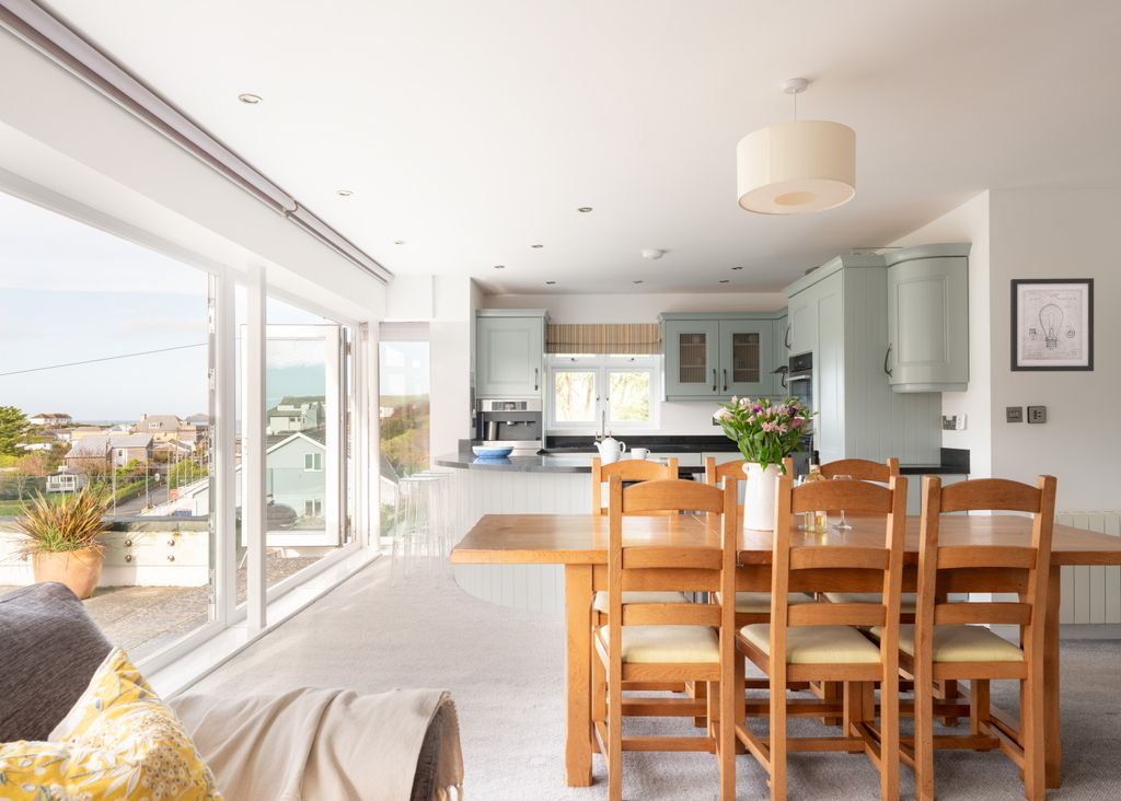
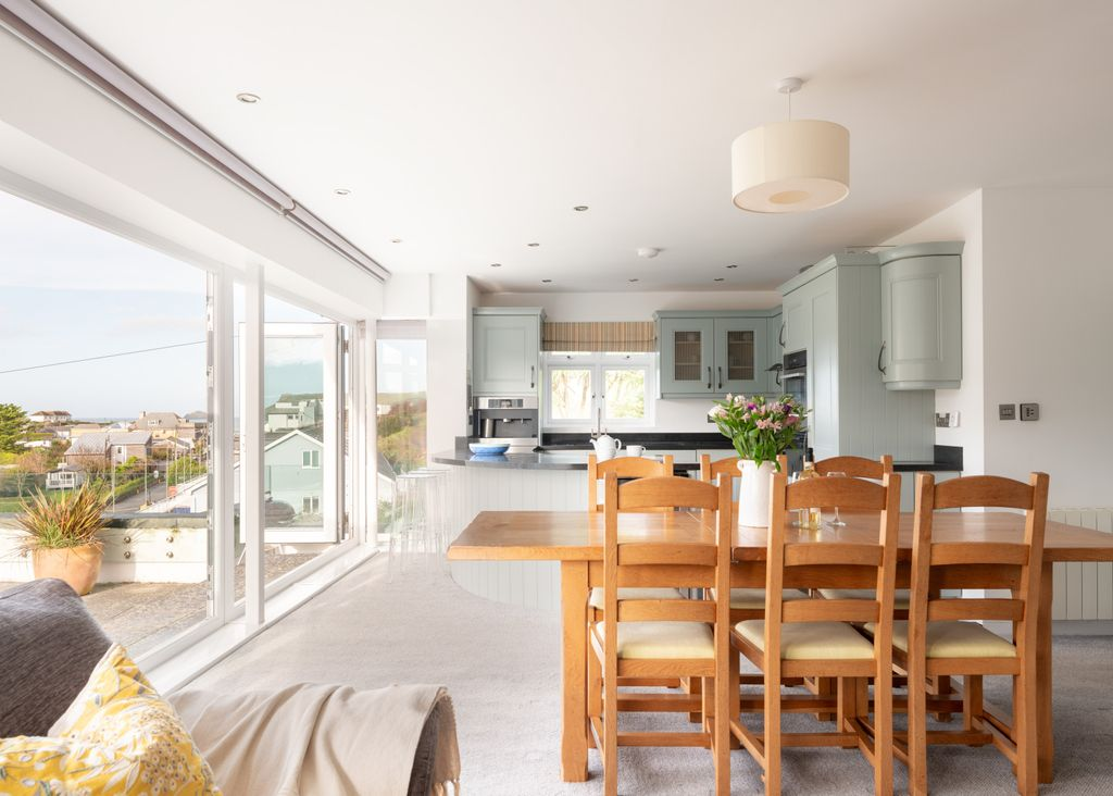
- wall art (1051, 325)
